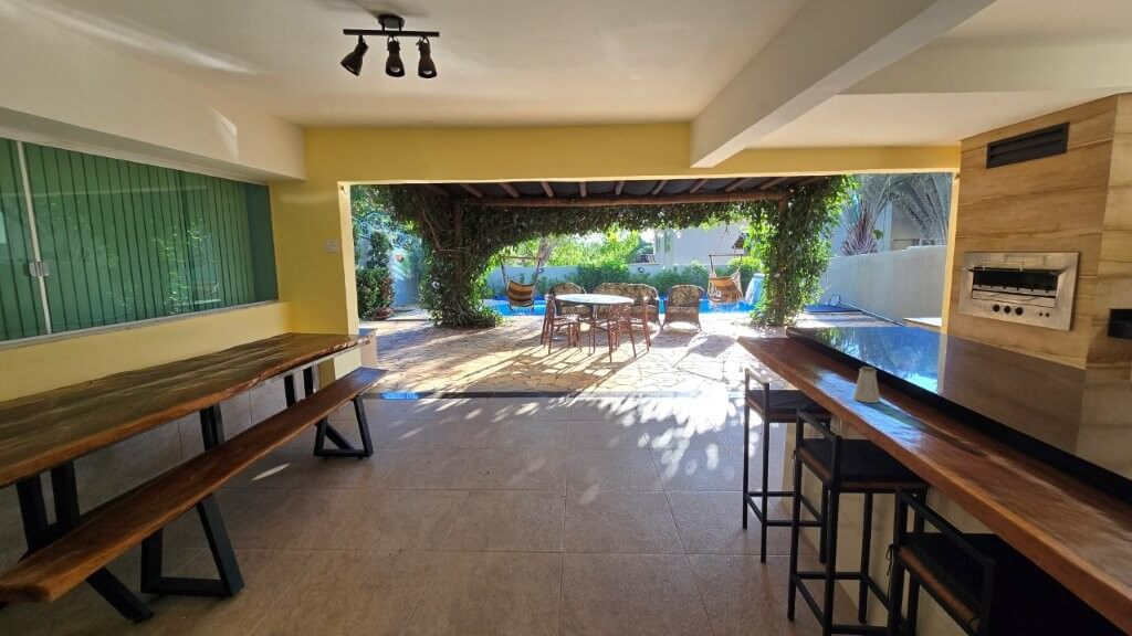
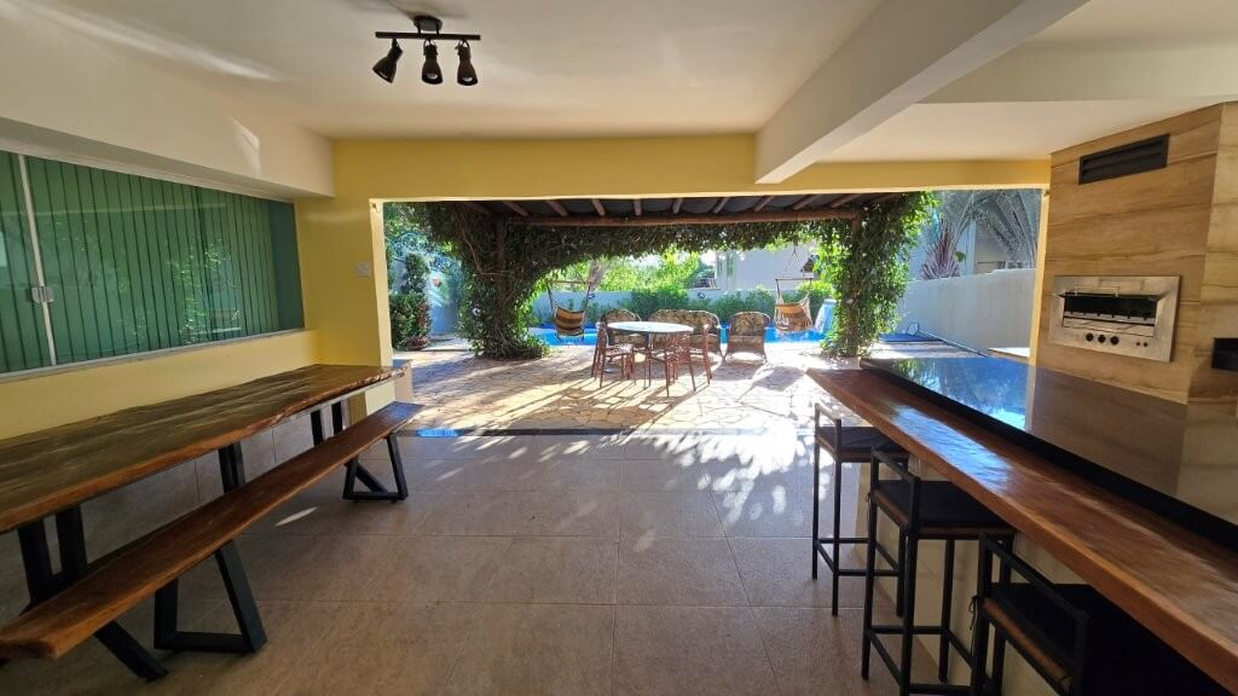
- saltshaker (867, 383)
